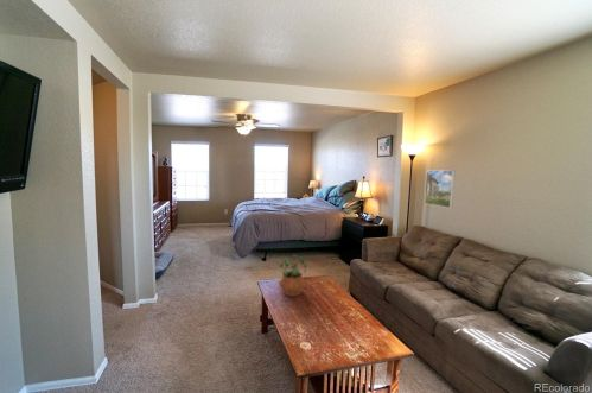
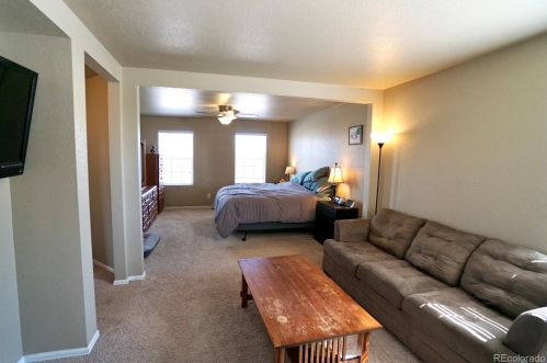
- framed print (438, 188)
- potted plant (288, 274)
